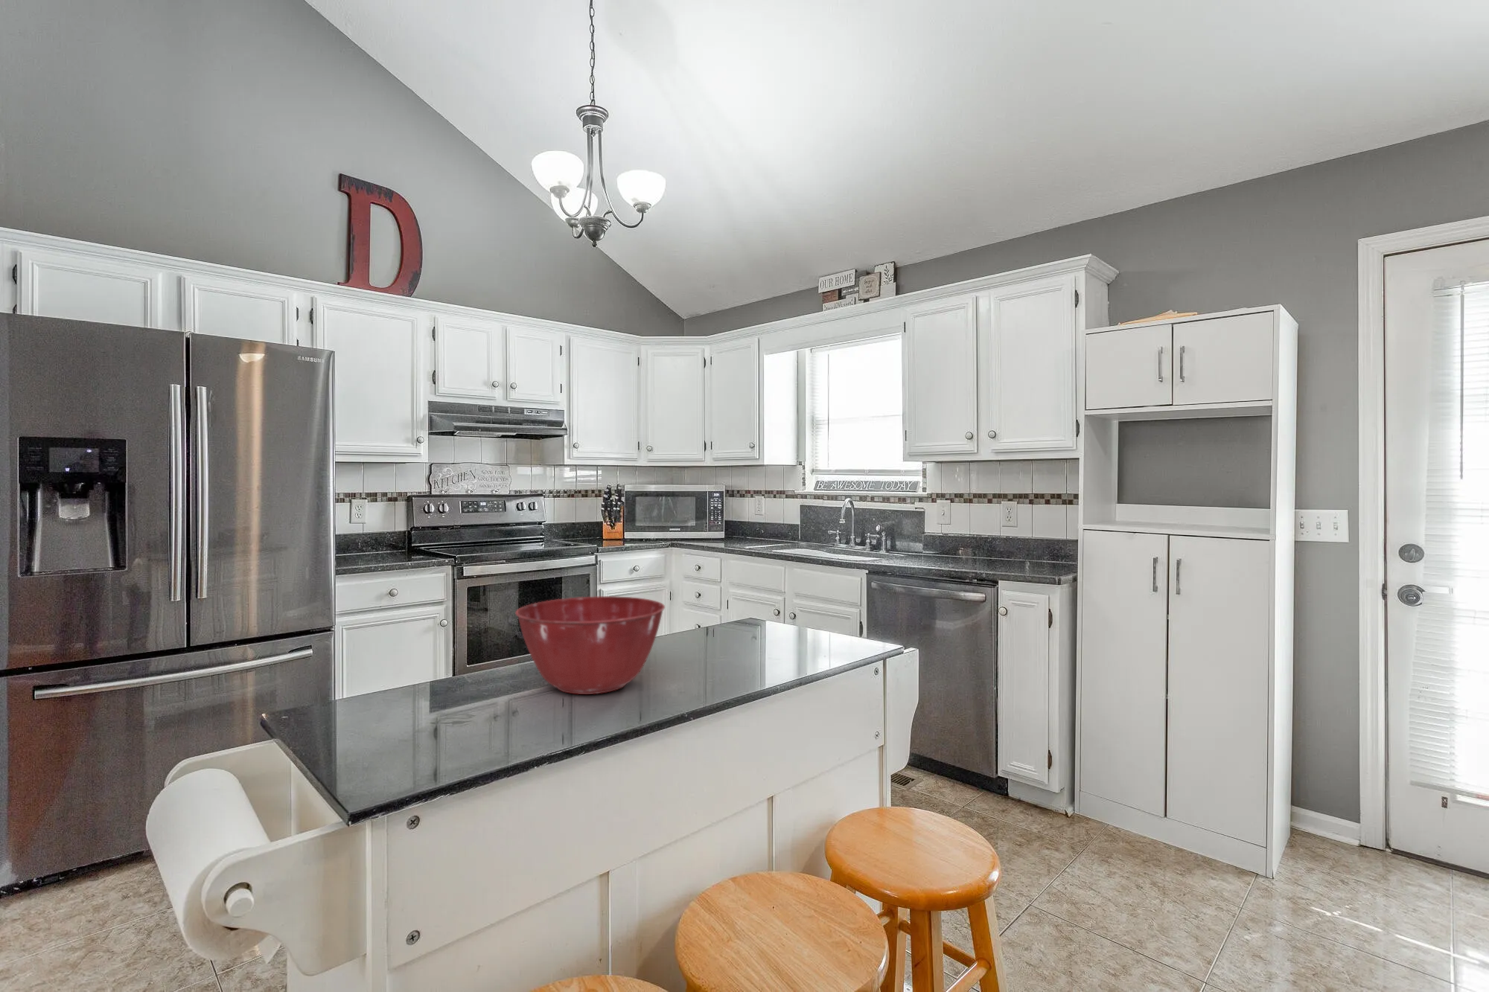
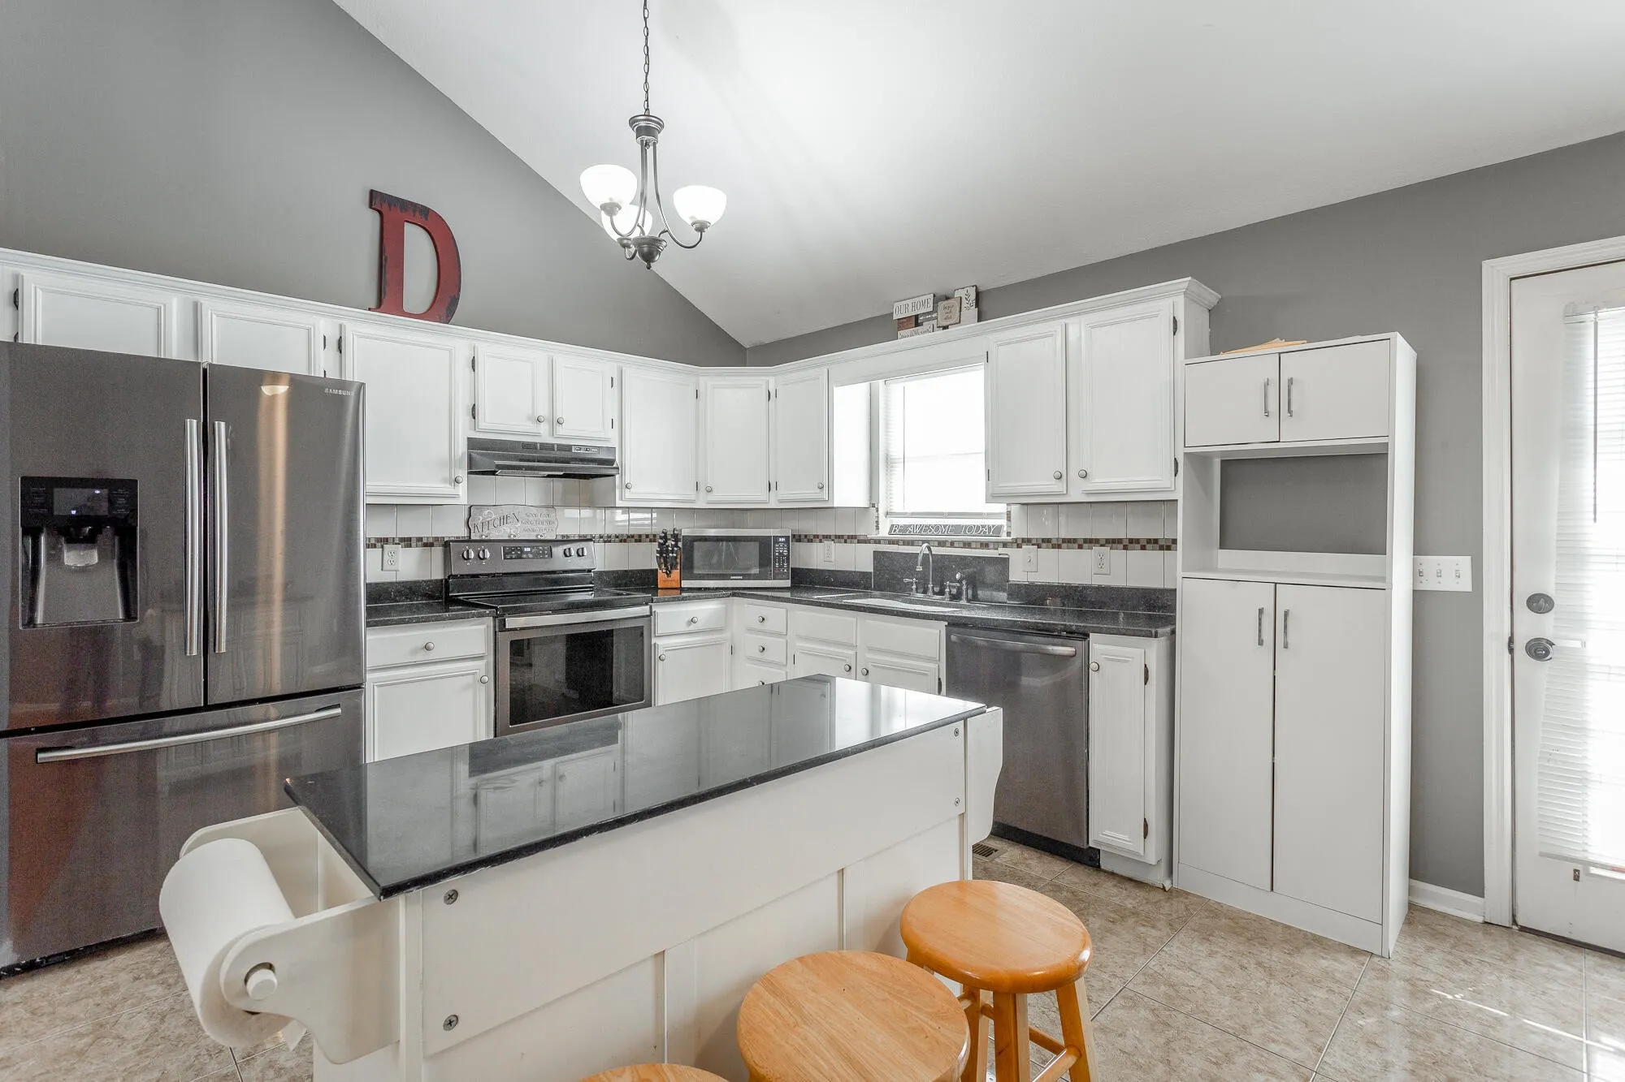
- mixing bowl (591, 645)
